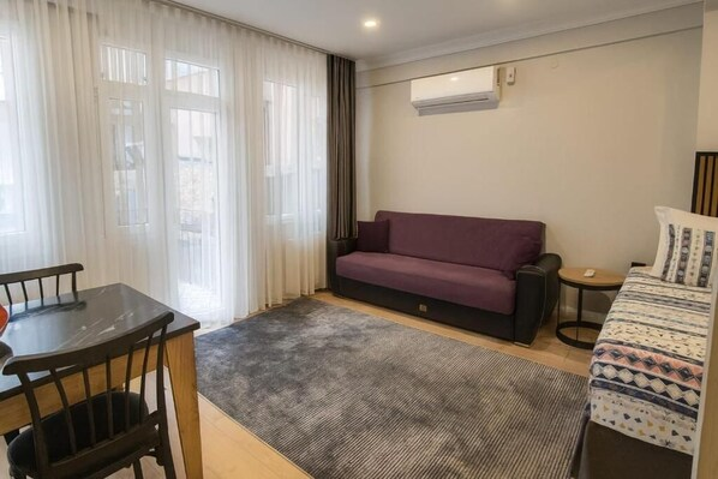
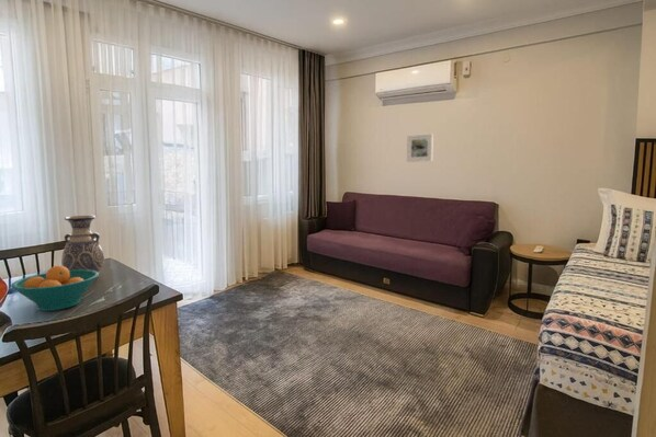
+ vase (82, 248)
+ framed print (419, 148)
+ fruit bowl (57, 285)
